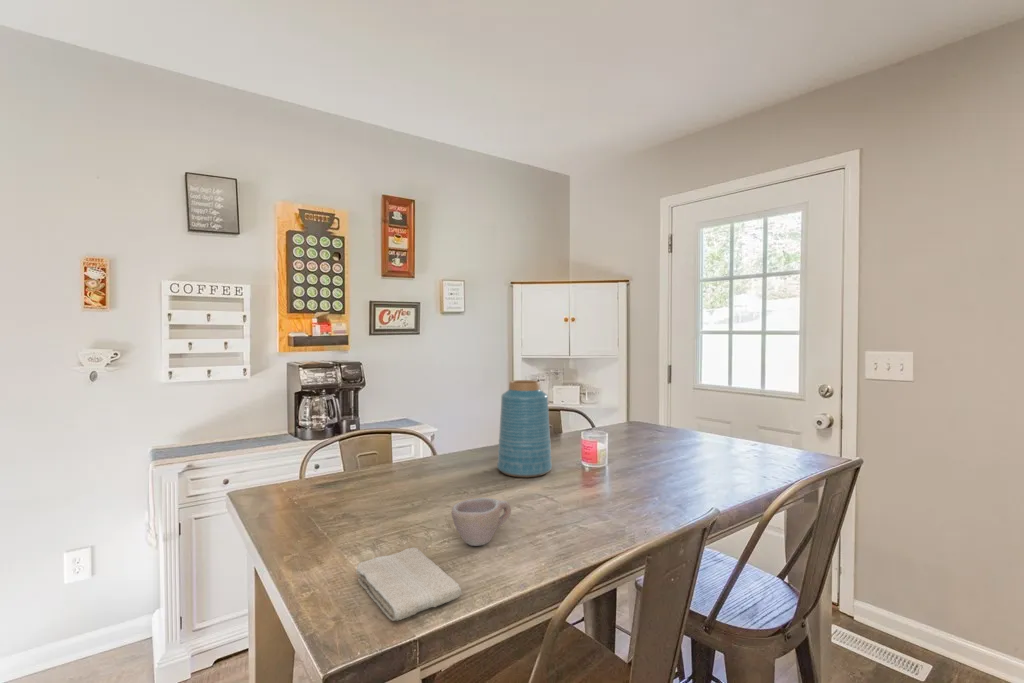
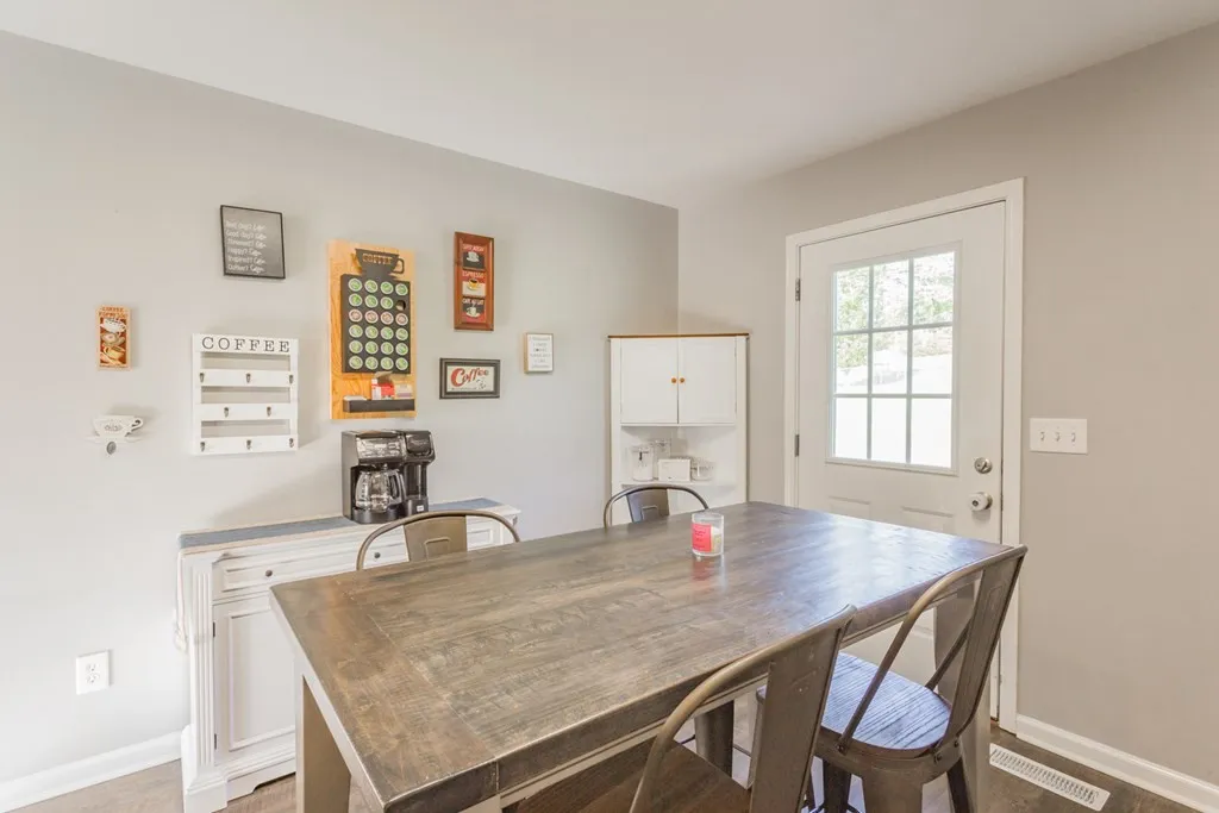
- cup (482, 521)
- washcloth (405, 578)
- vase (524, 426)
